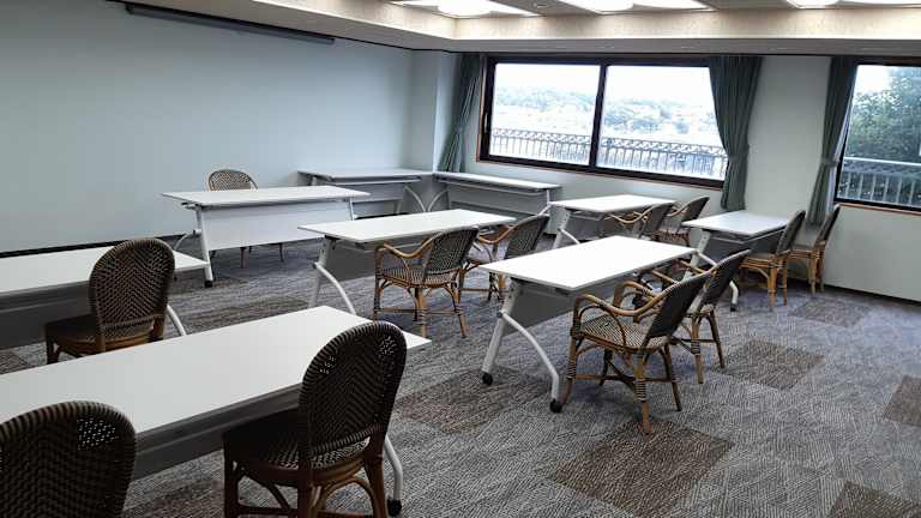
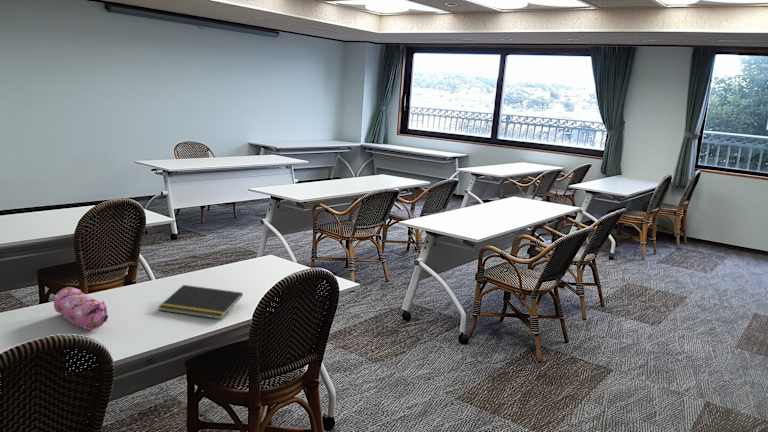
+ pencil case (80, 307)
+ notepad (201, 301)
